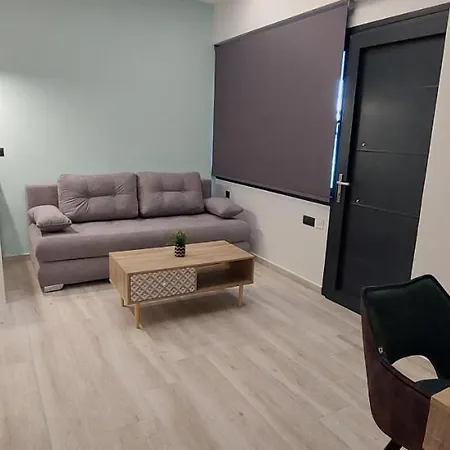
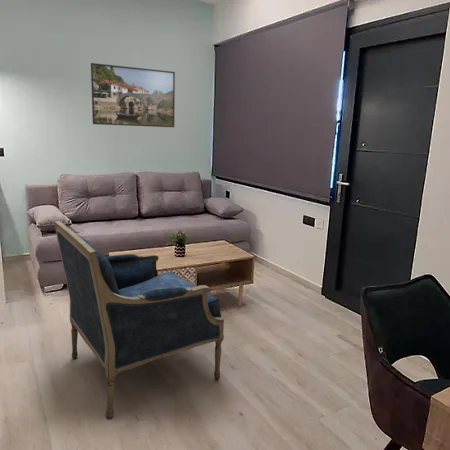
+ armchair (140, 300)
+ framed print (135, 97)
